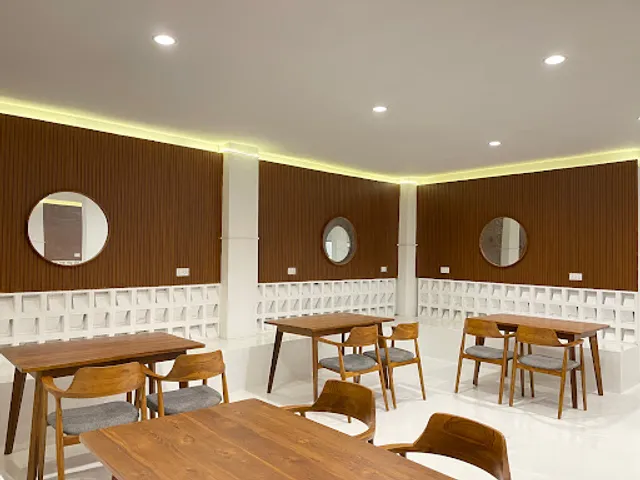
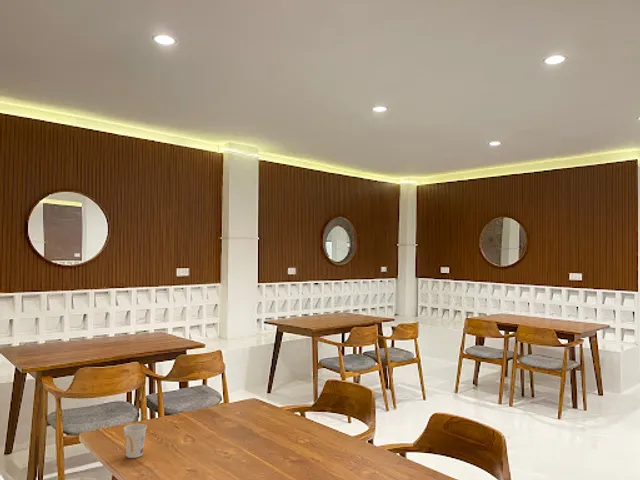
+ cup (134, 441)
